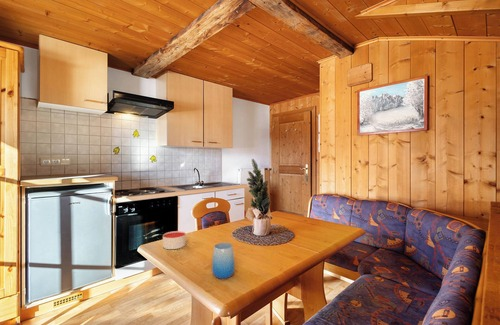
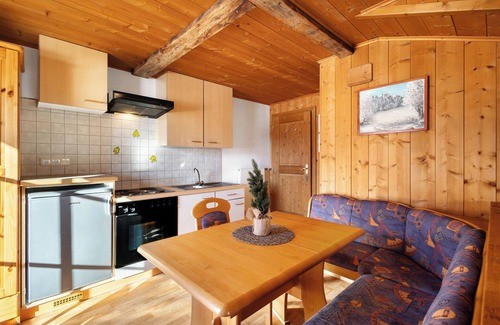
- candle (174, 239)
- cup (223, 260)
